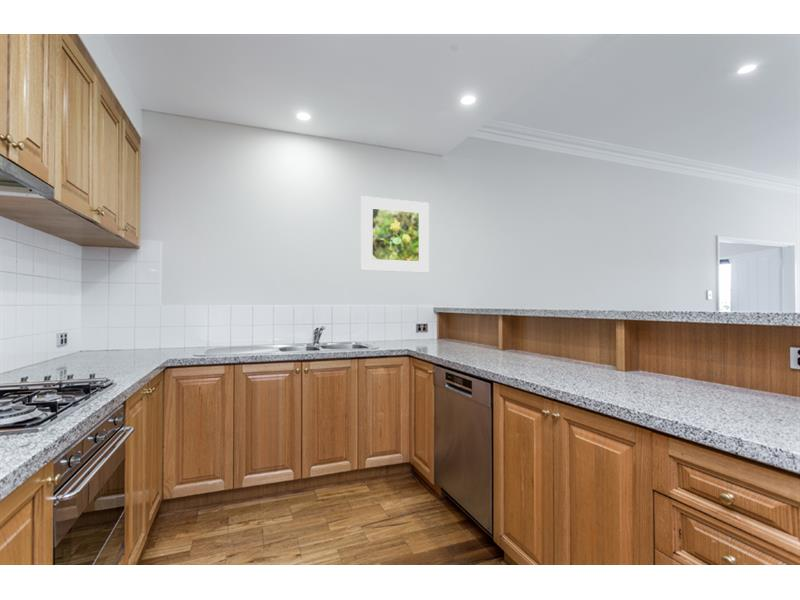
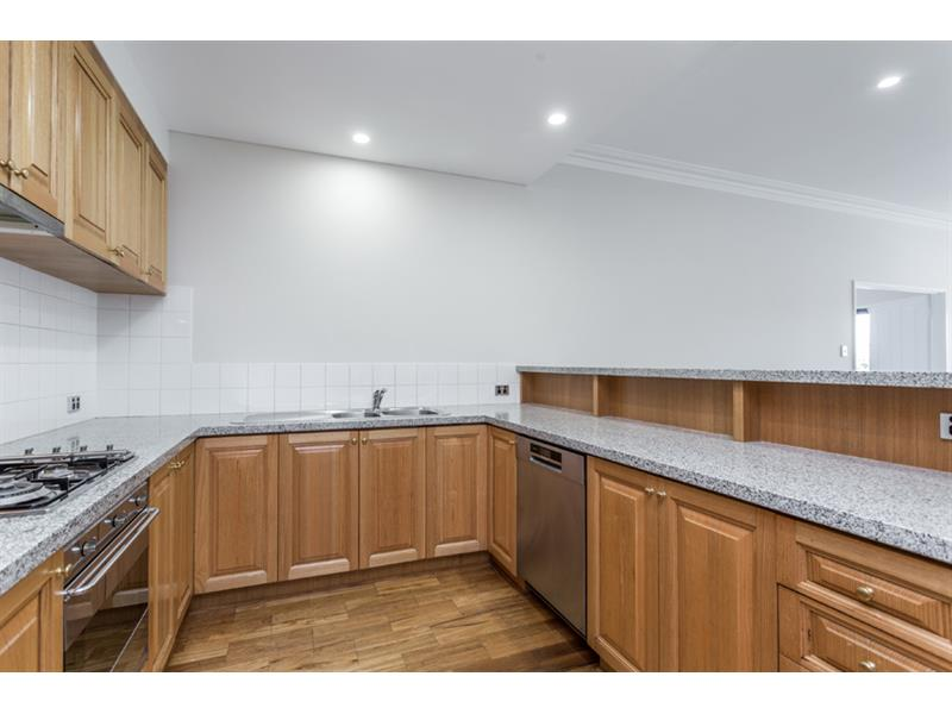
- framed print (395, 235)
